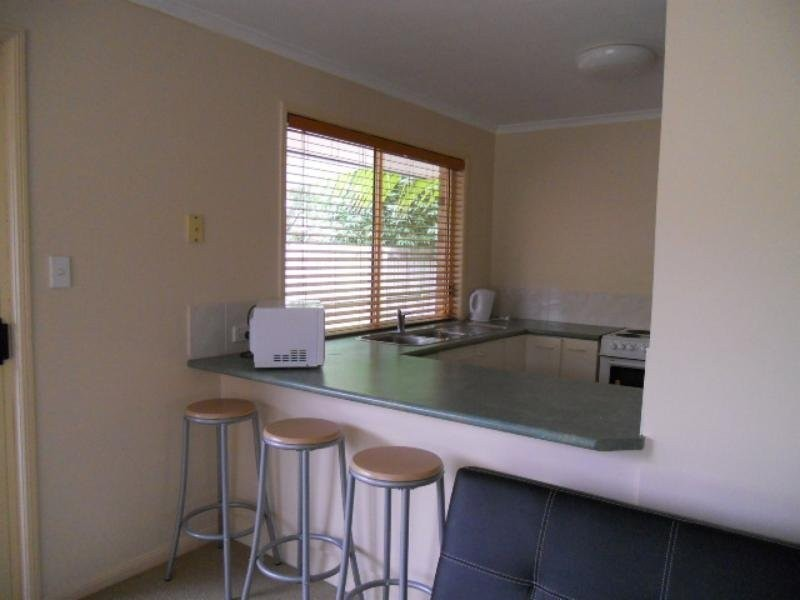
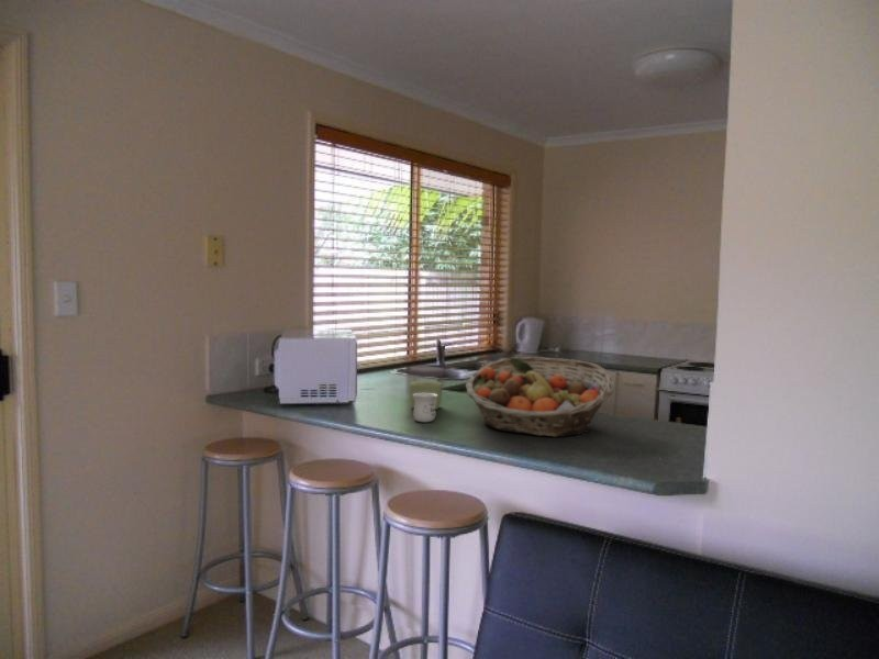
+ mug (426, 406)
+ jar (425, 388)
+ fruit basket (537, 393)
